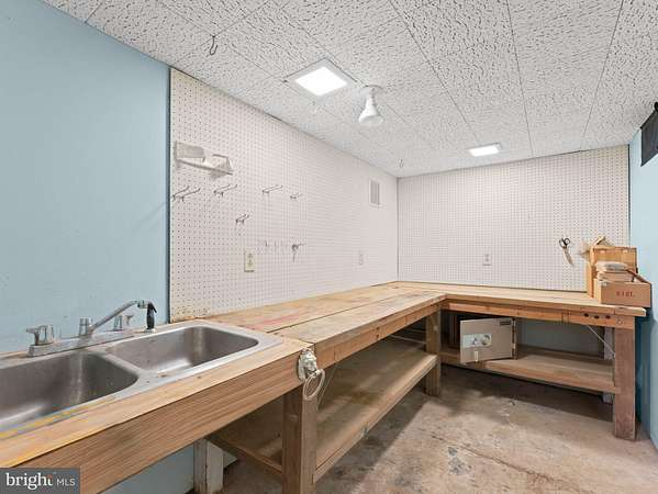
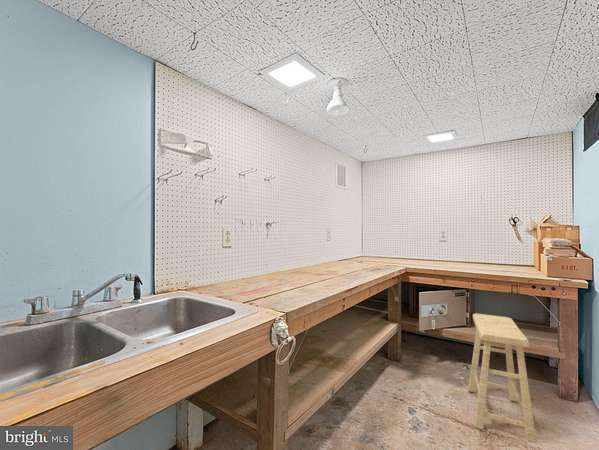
+ stool (497, 370)
